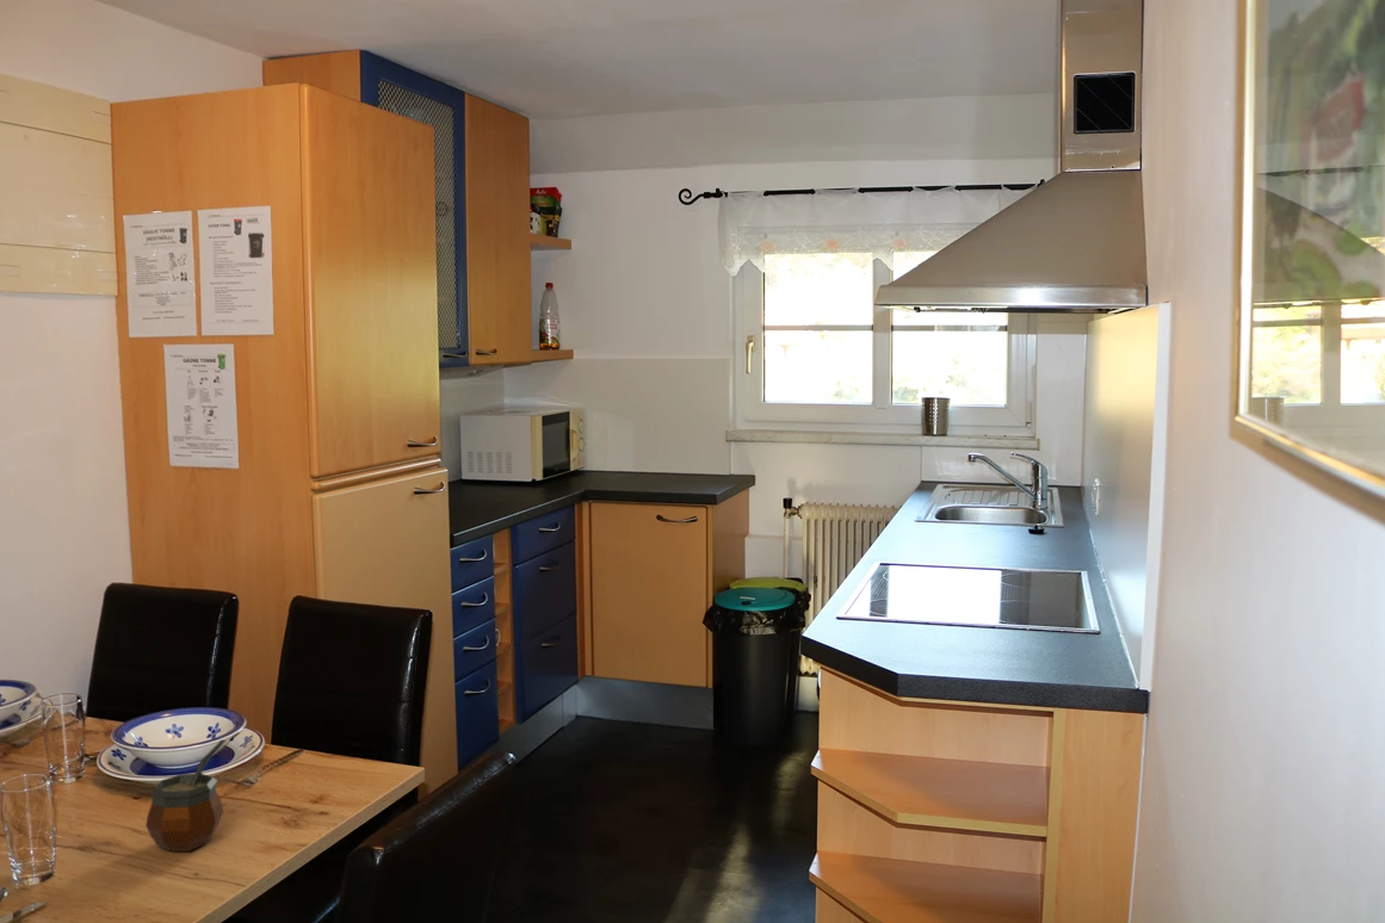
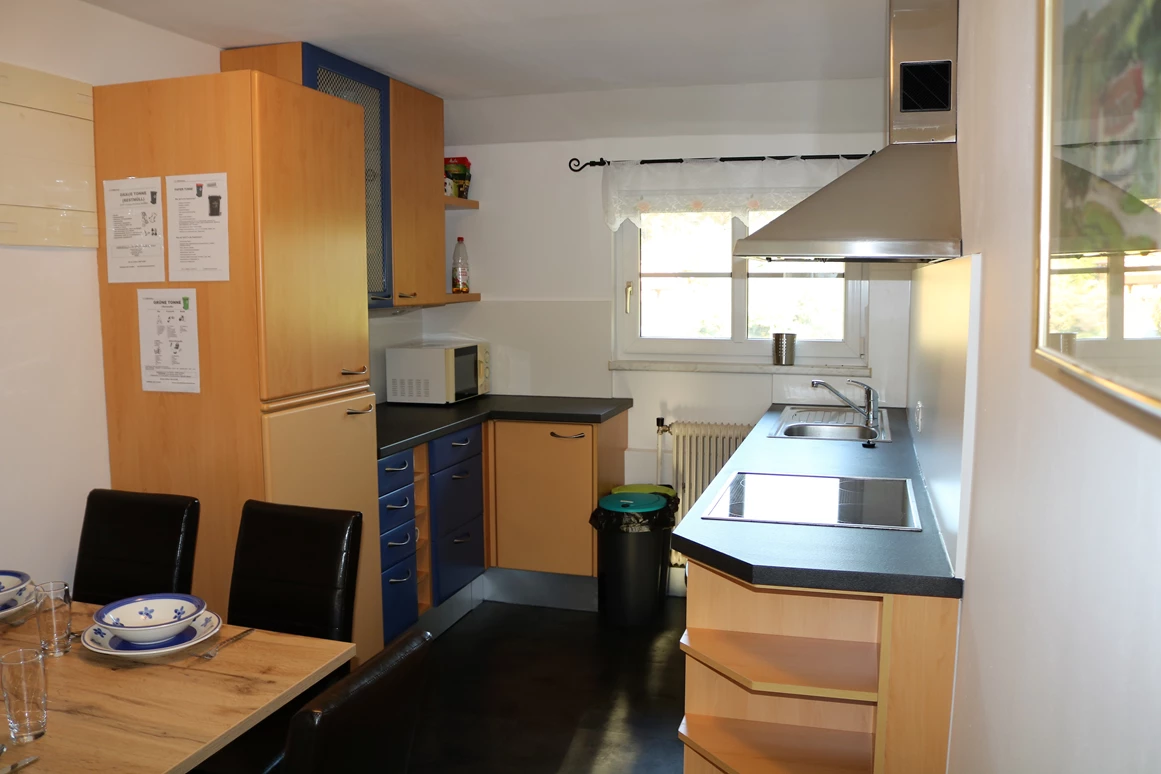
- gourd (192, 795)
